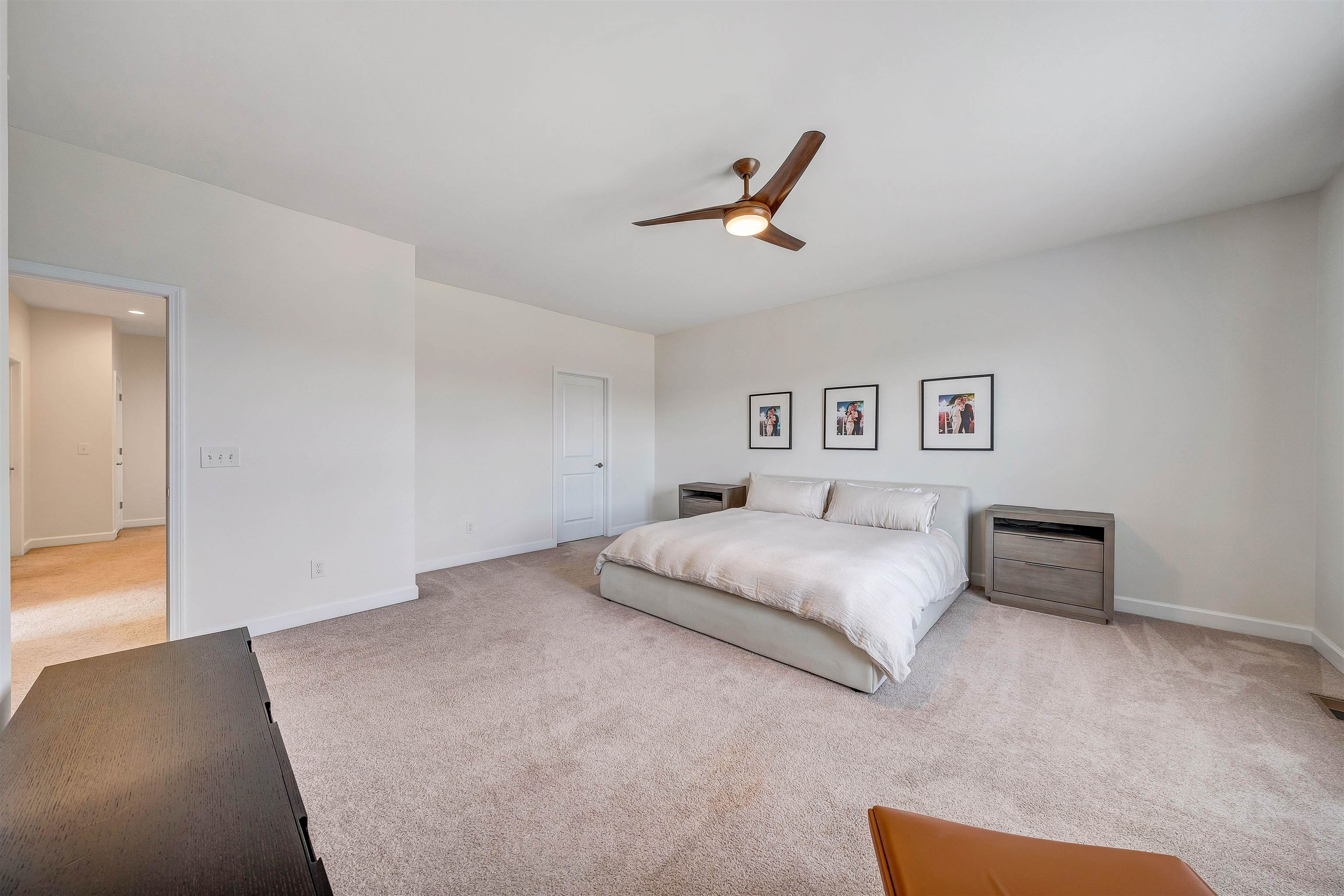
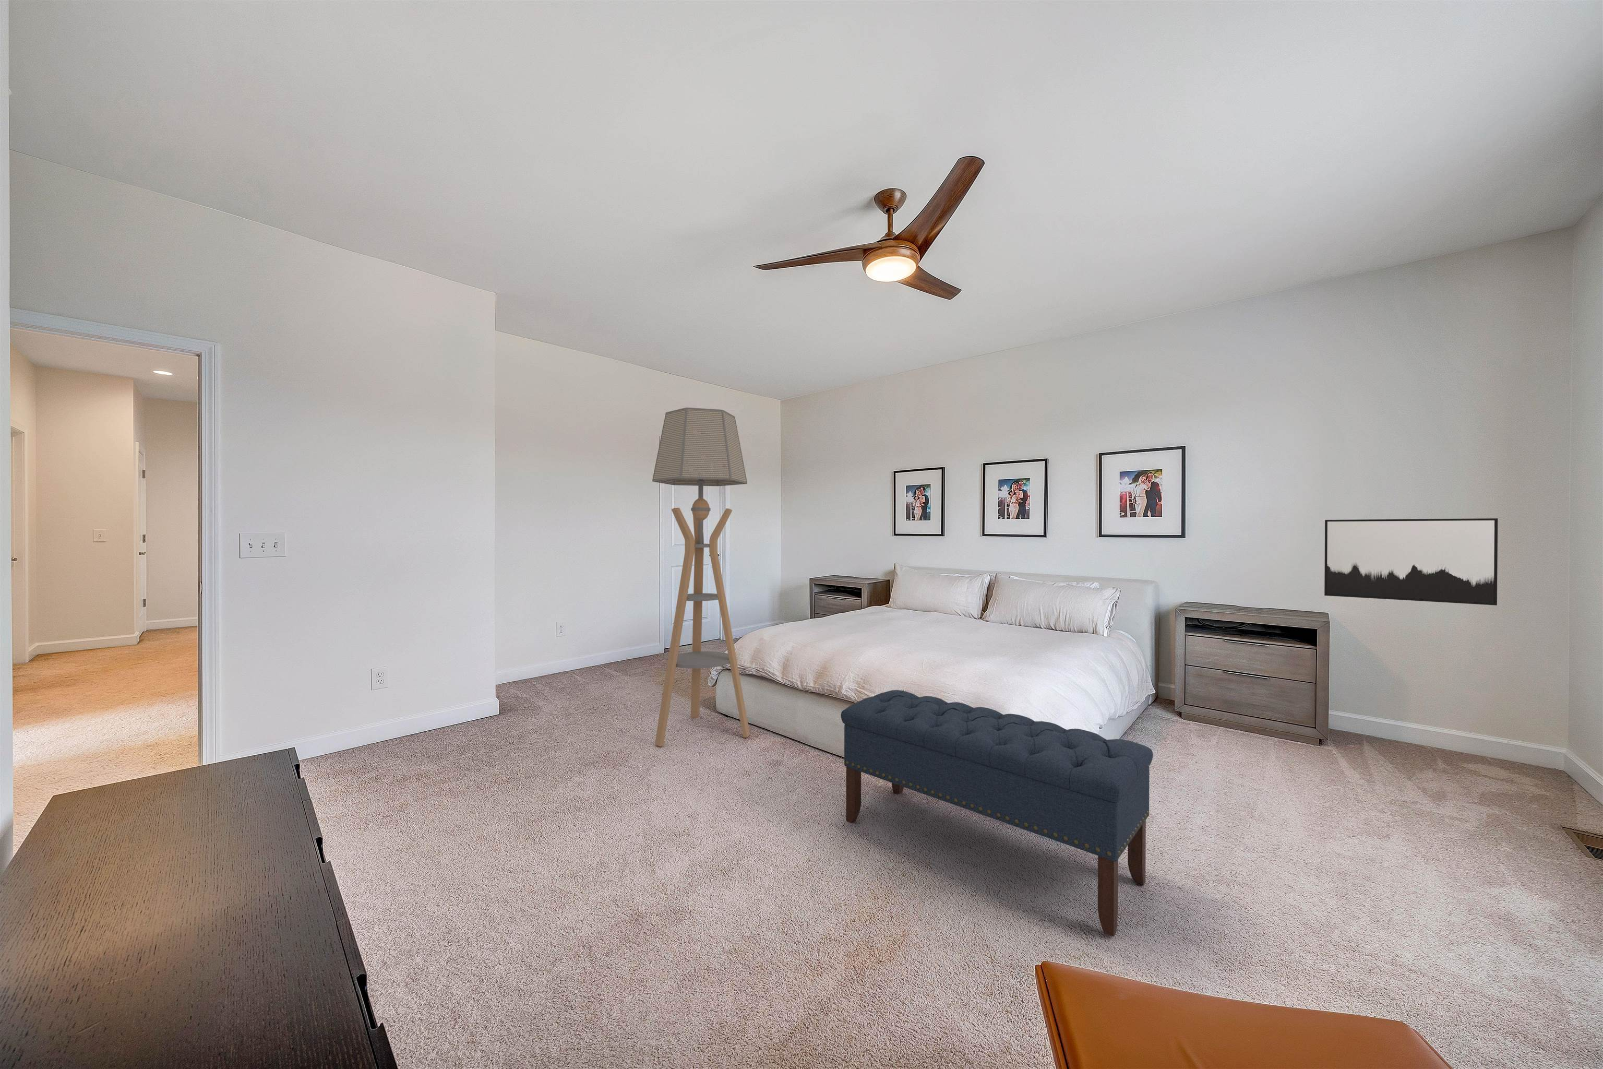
+ floor lamp (697, 573)
+ bench (982, 784)
+ wall art (1405, 560)
